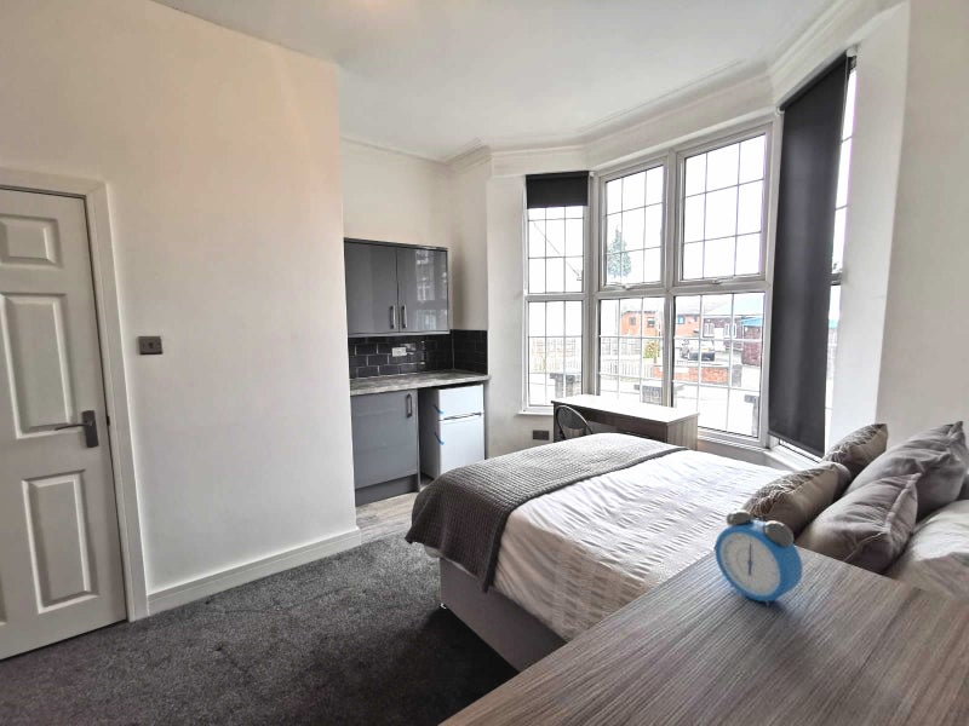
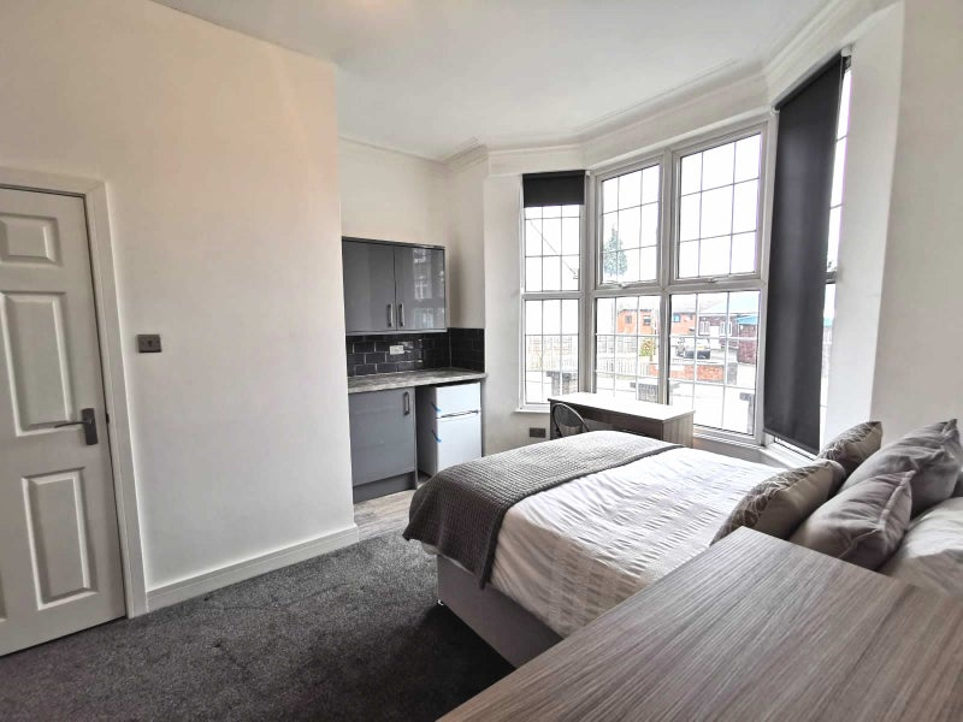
- alarm clock (756, 554)
